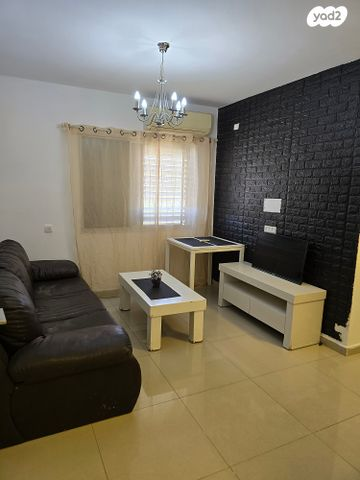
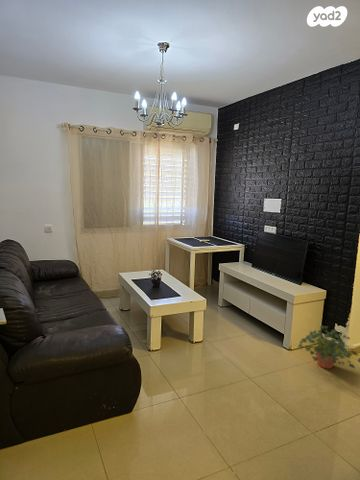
+ potted plant (330, 351)
